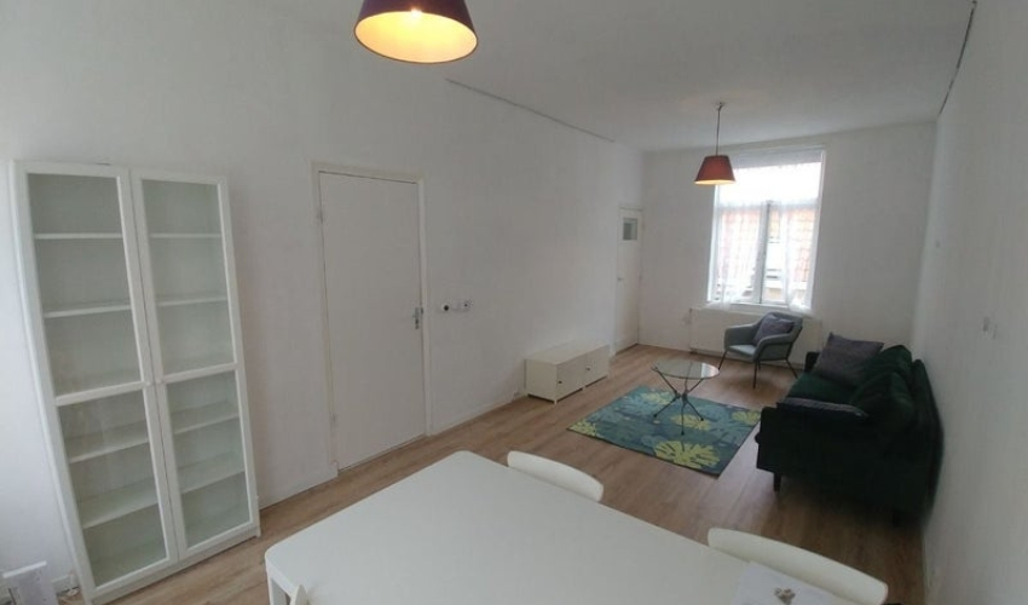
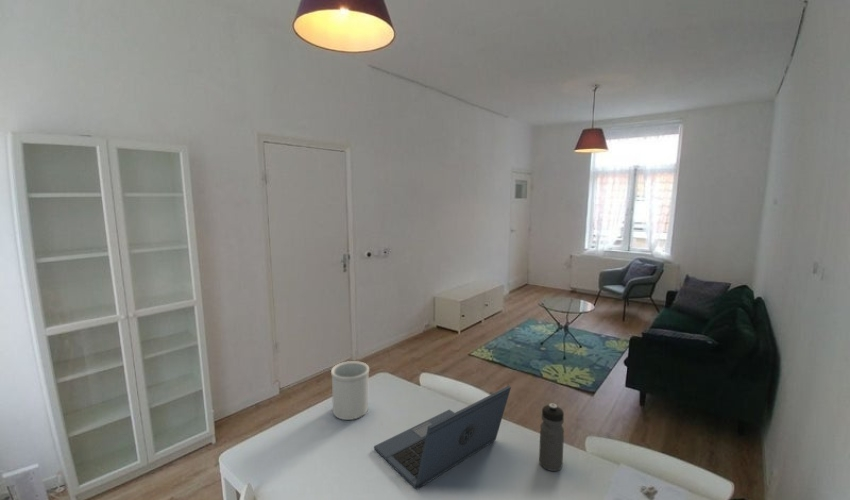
+ laptop (441, 418)
+ water bottle (551, 434)
+ utensil holder (350, 389)
